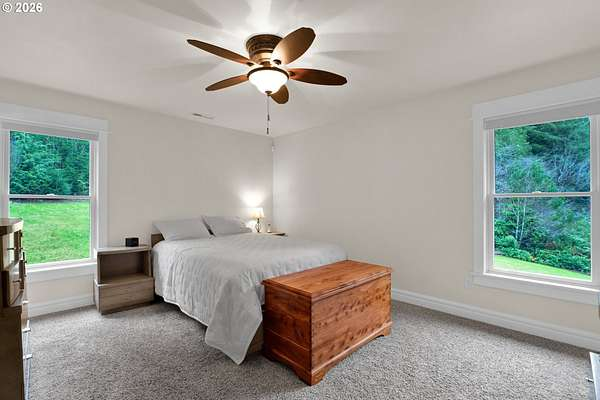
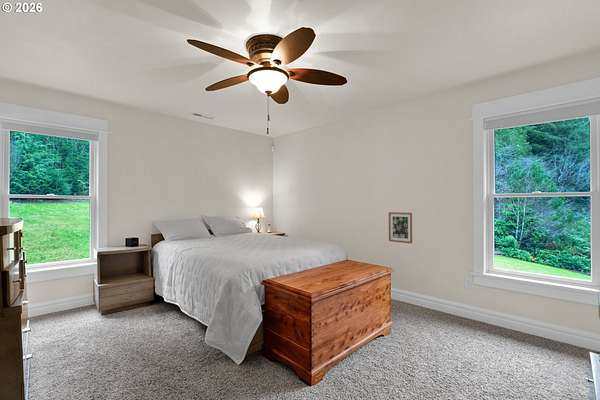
+ wall art (400, 227)
